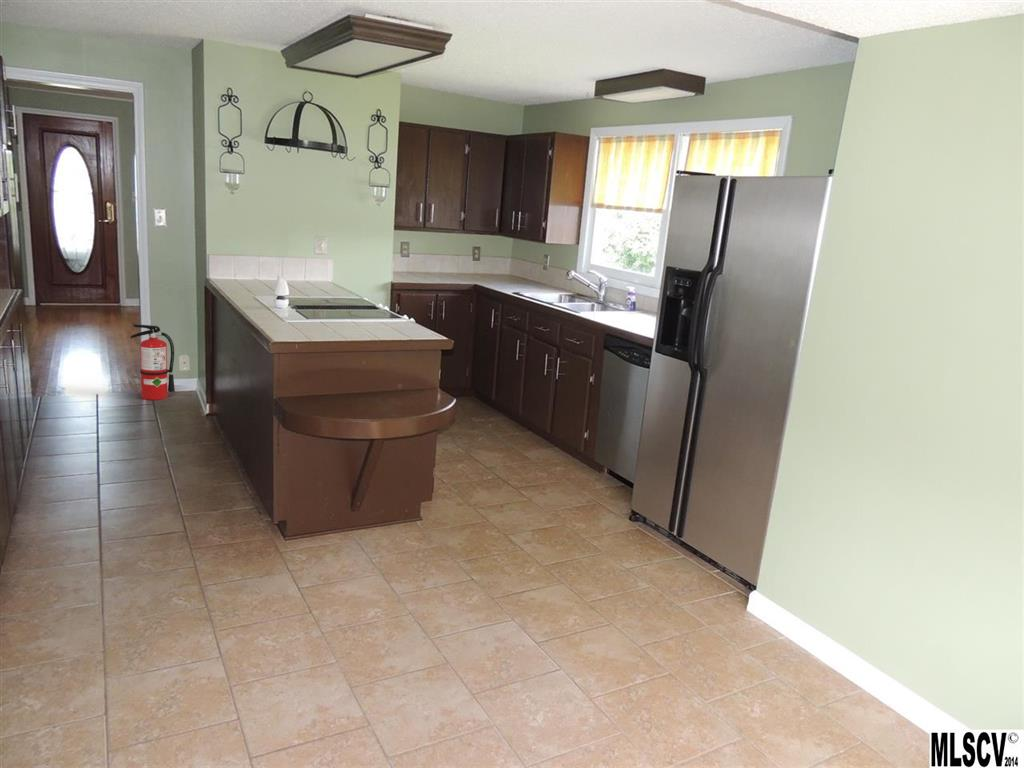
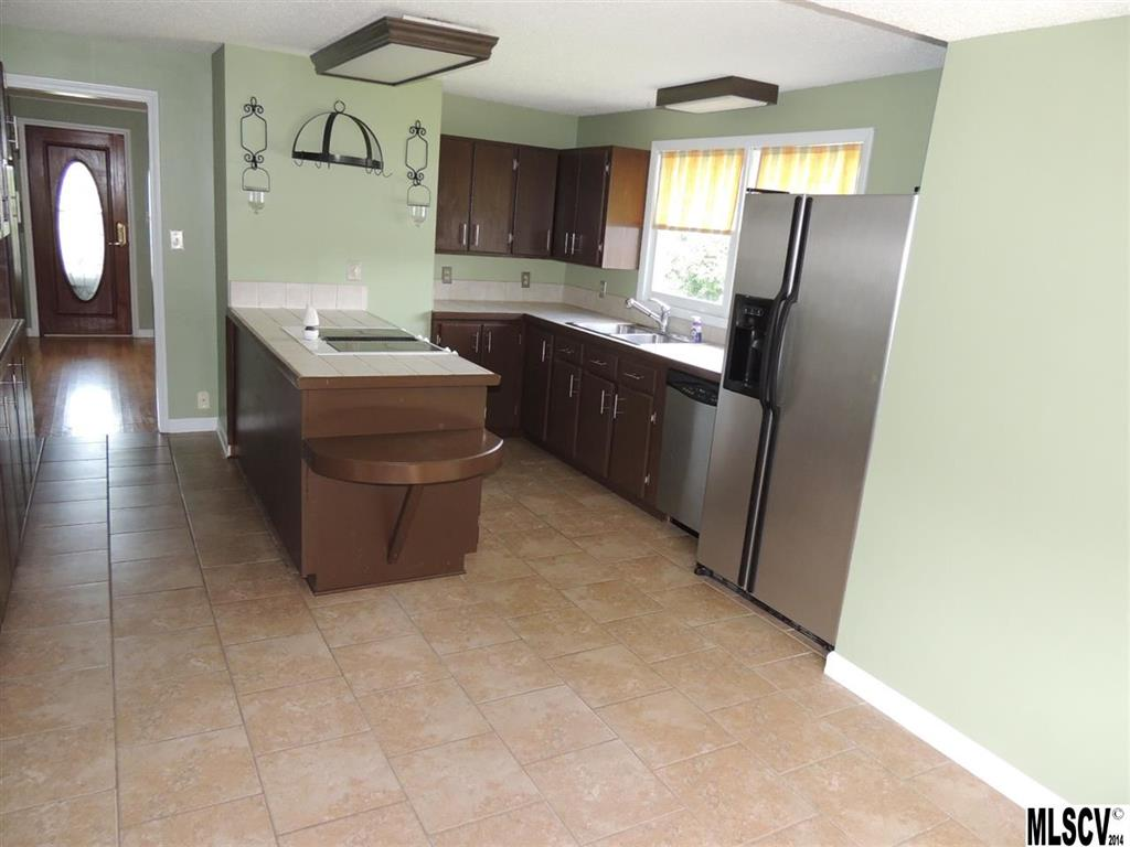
- fire extinguisher (153, 361)
